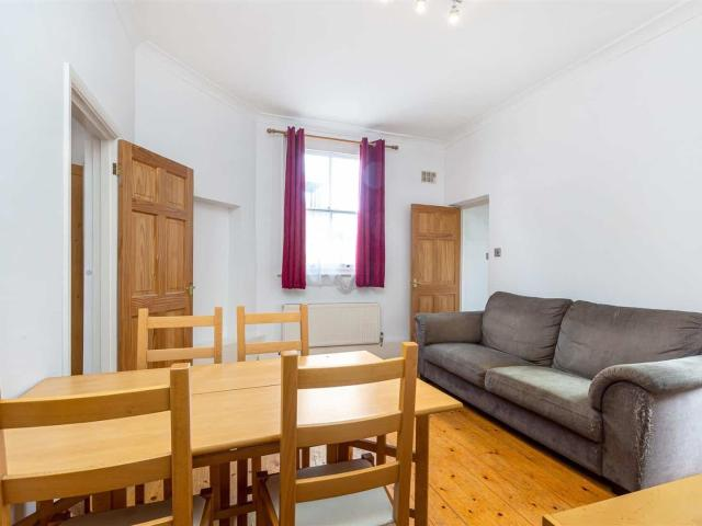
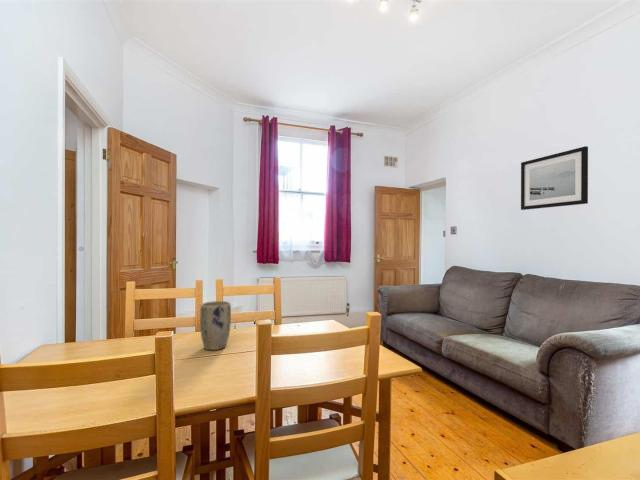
+ wall art (551, 181)
+ plant pot (215, 325)
